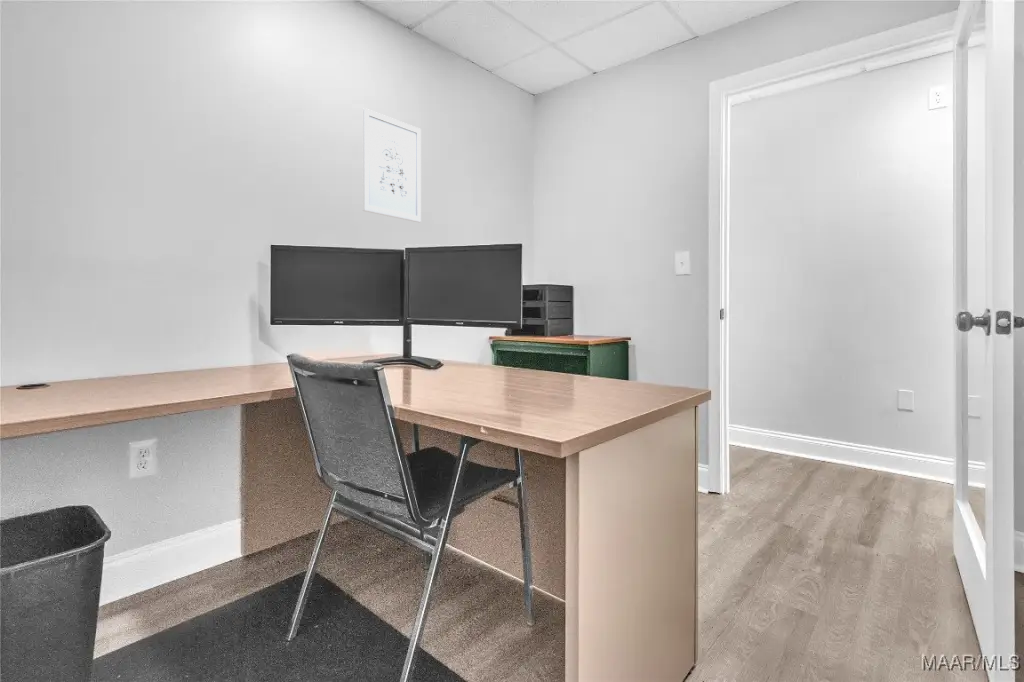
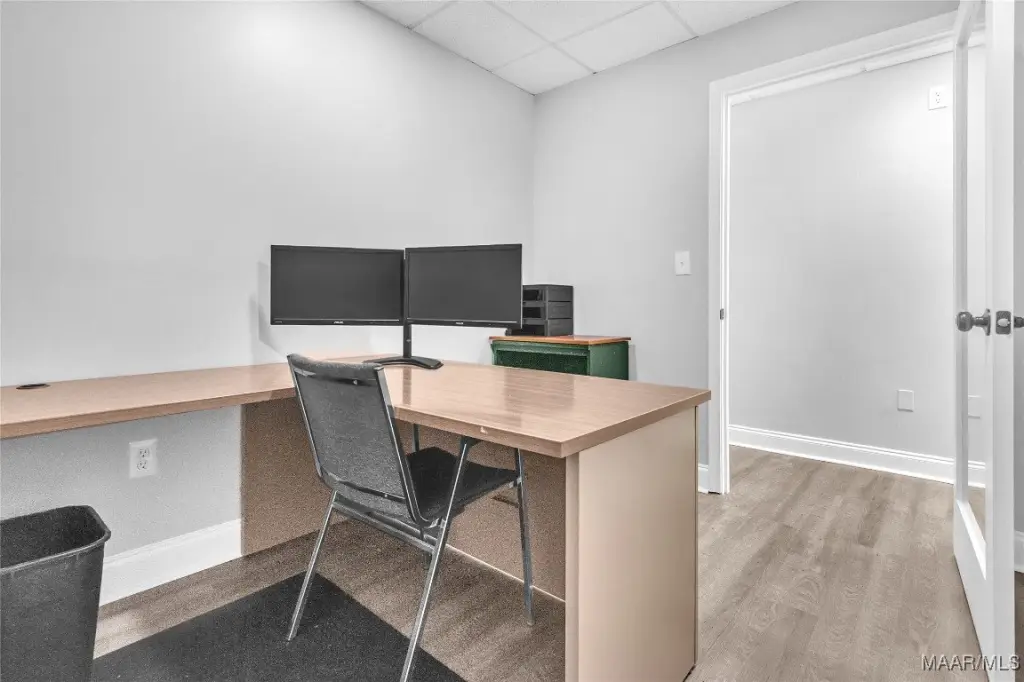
- wall art (393, 168)
